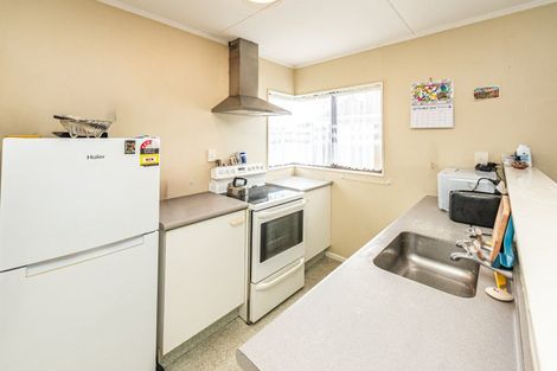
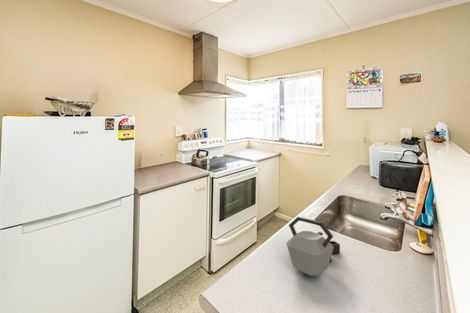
+ kettle (319, 239)
